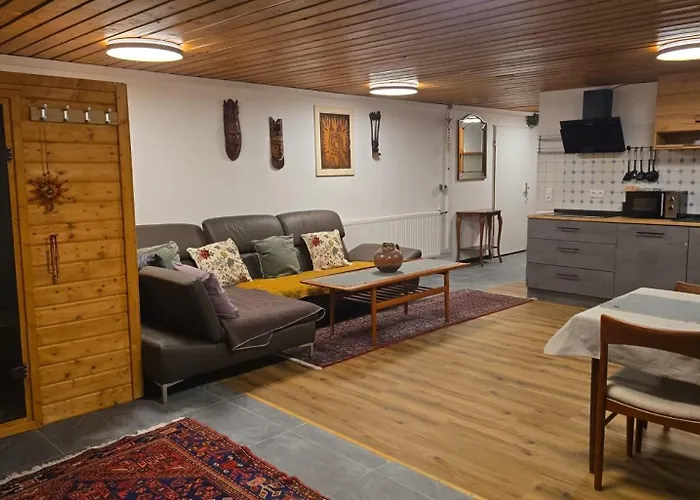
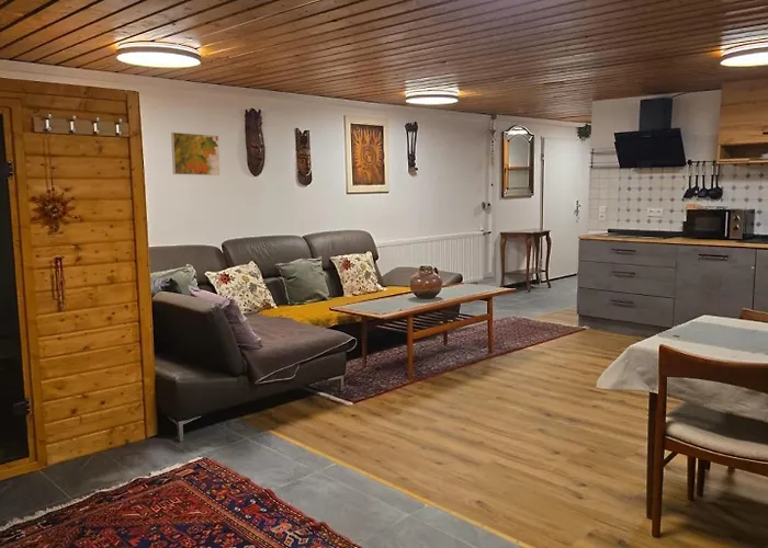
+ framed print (195, 155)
